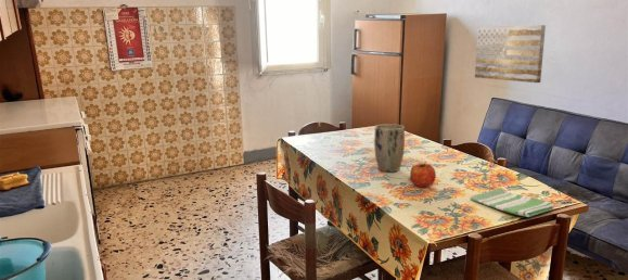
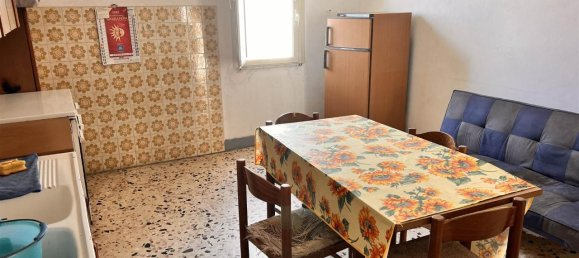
- dish towel (511, 201)
- plant pot (388, 148)
- fruit (422, 174)
- wall art (507, 53)
